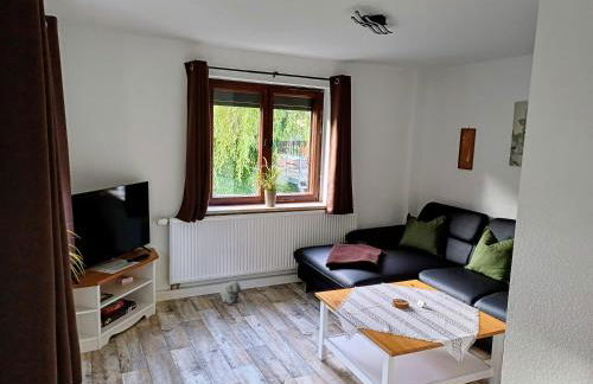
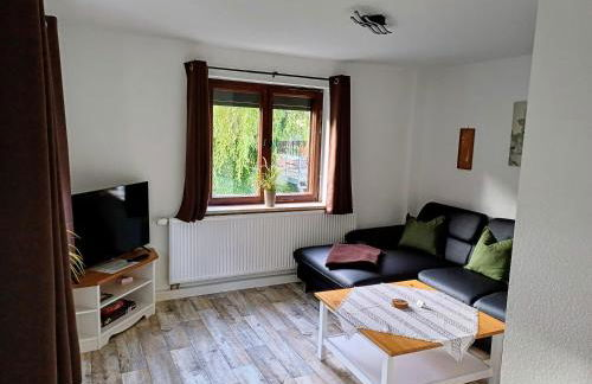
- plush toy (230, 288)
